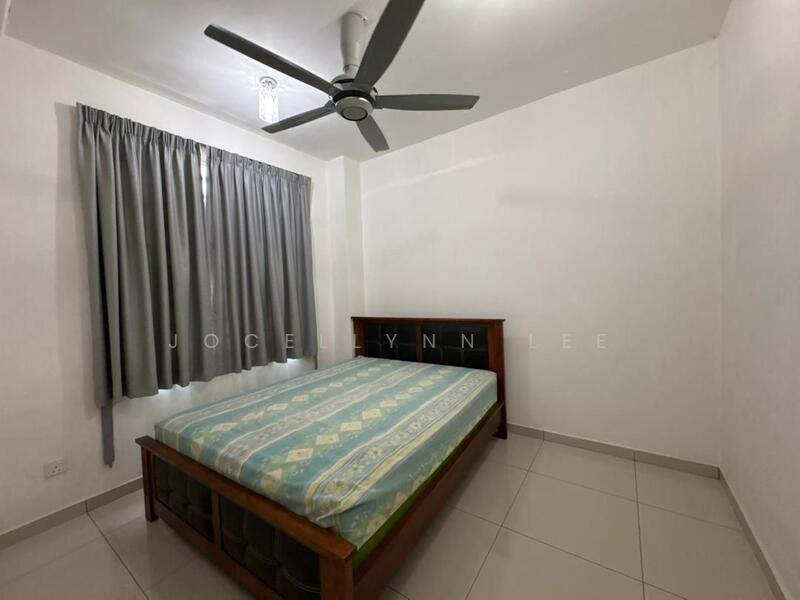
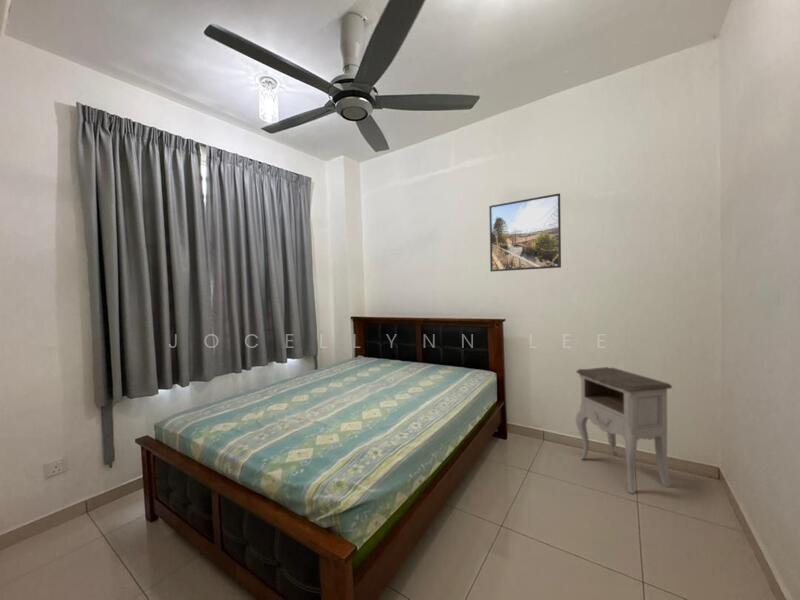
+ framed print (523, 235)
+ nightstand (619, 424)
